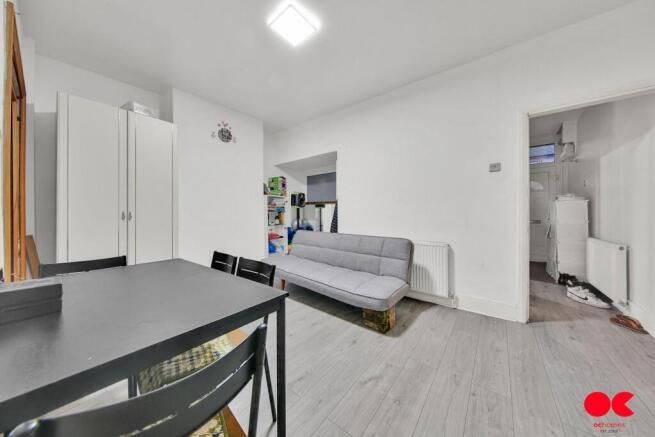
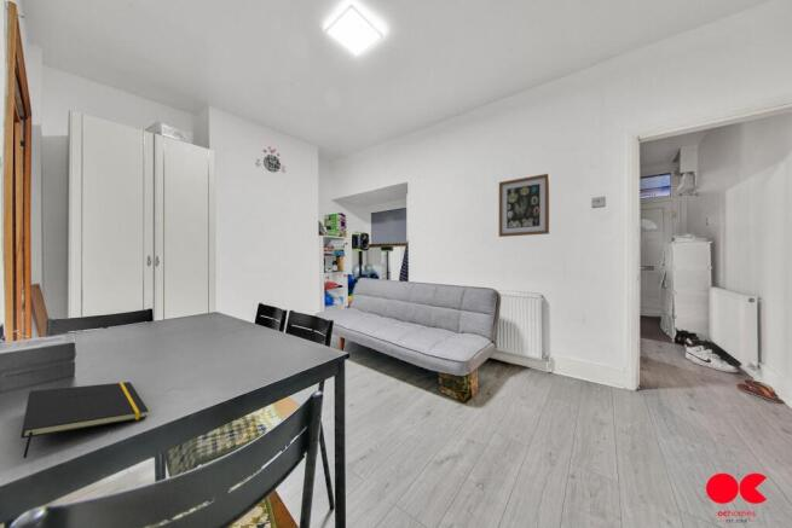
+ notepad (87, 404)
+ wall art (522, 207)
